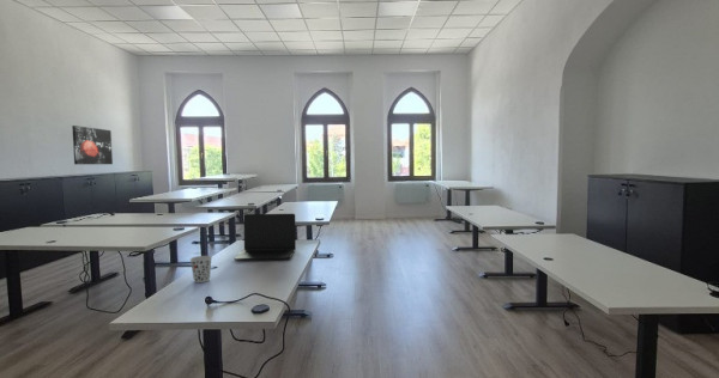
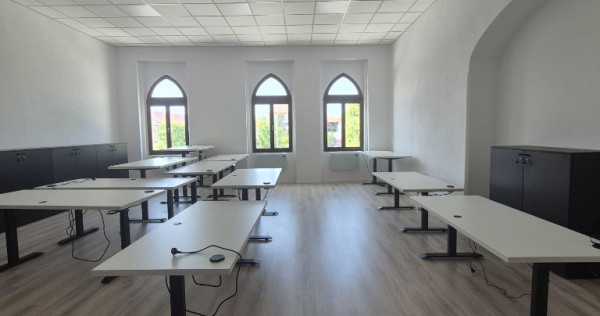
- cup (201, 269)
- laptop (266, 236)
- wall art (93, 146)
